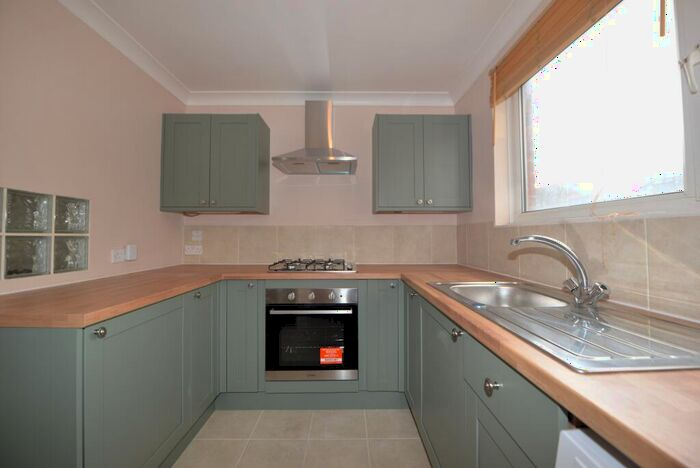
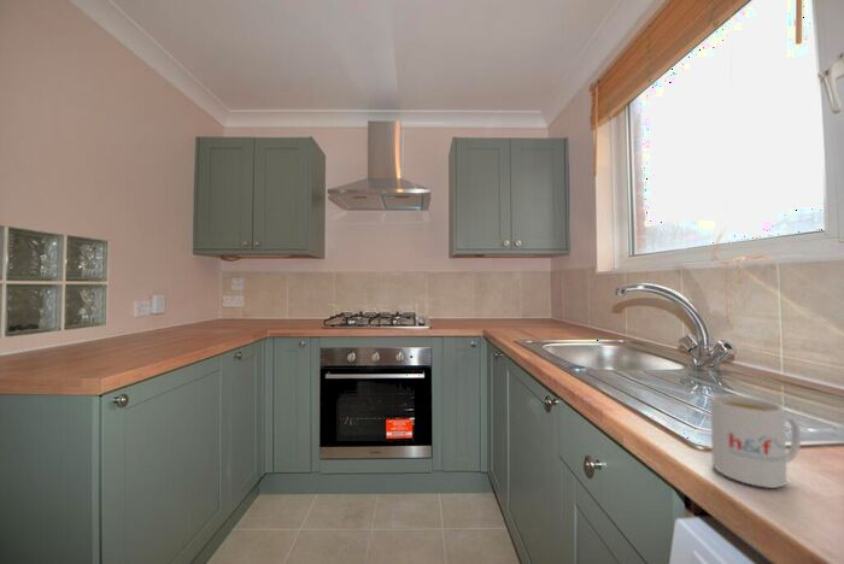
+ mug (757, 437)
